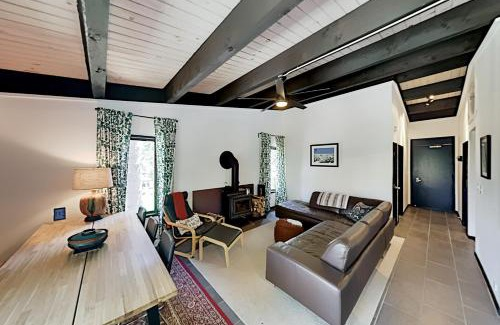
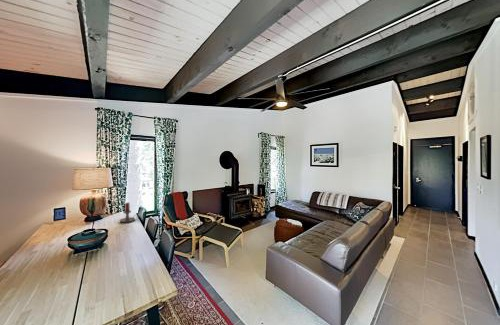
+ candle holder (129, 211)
